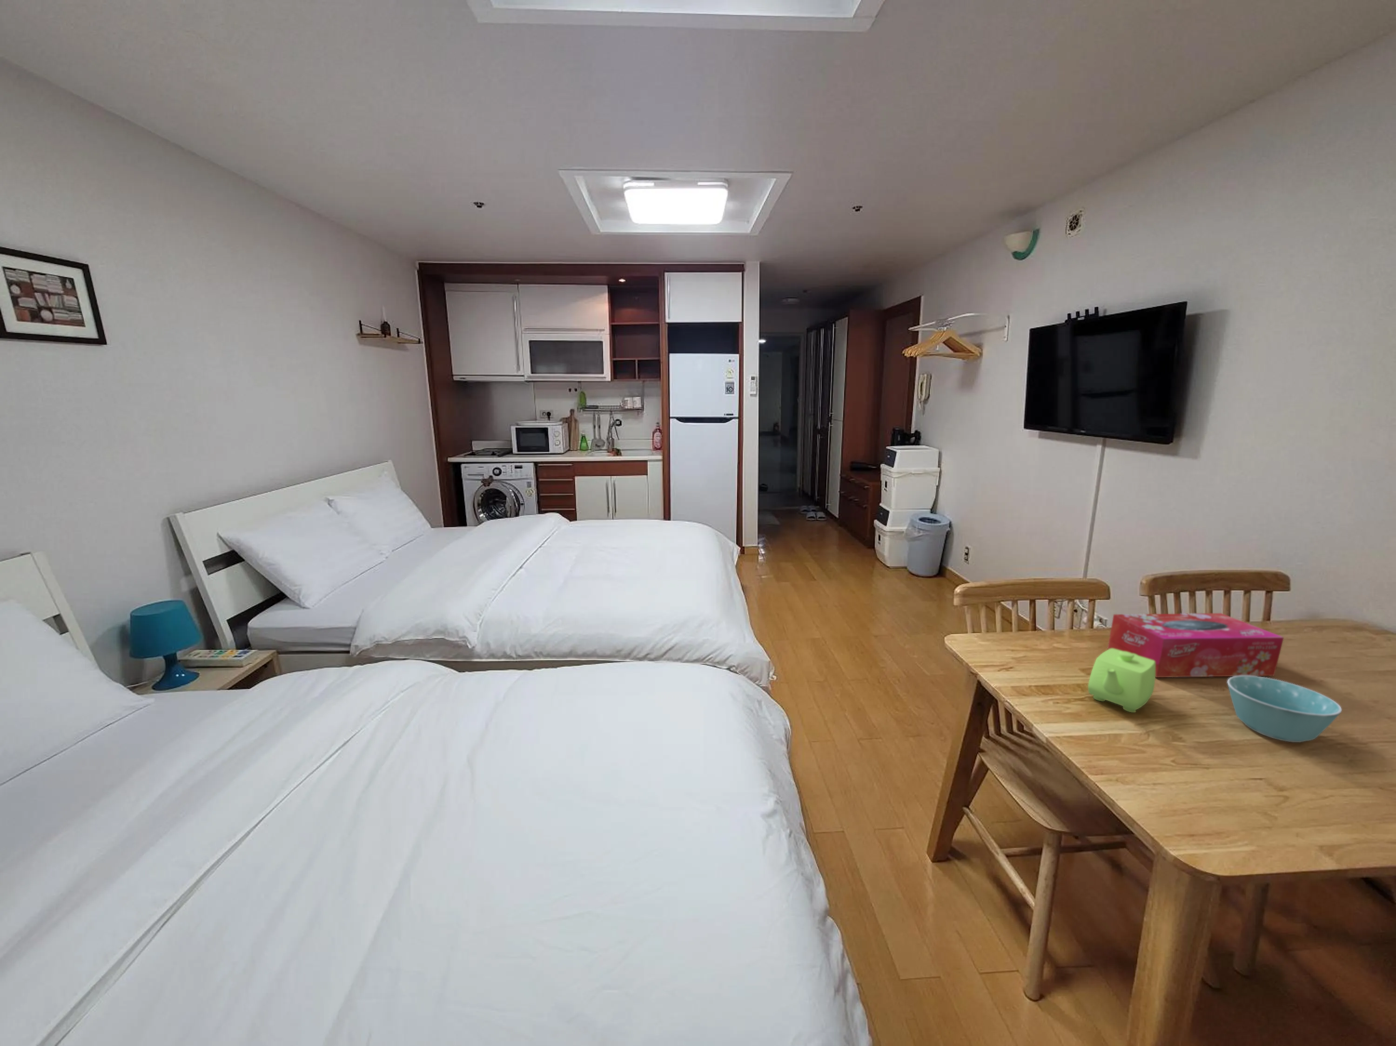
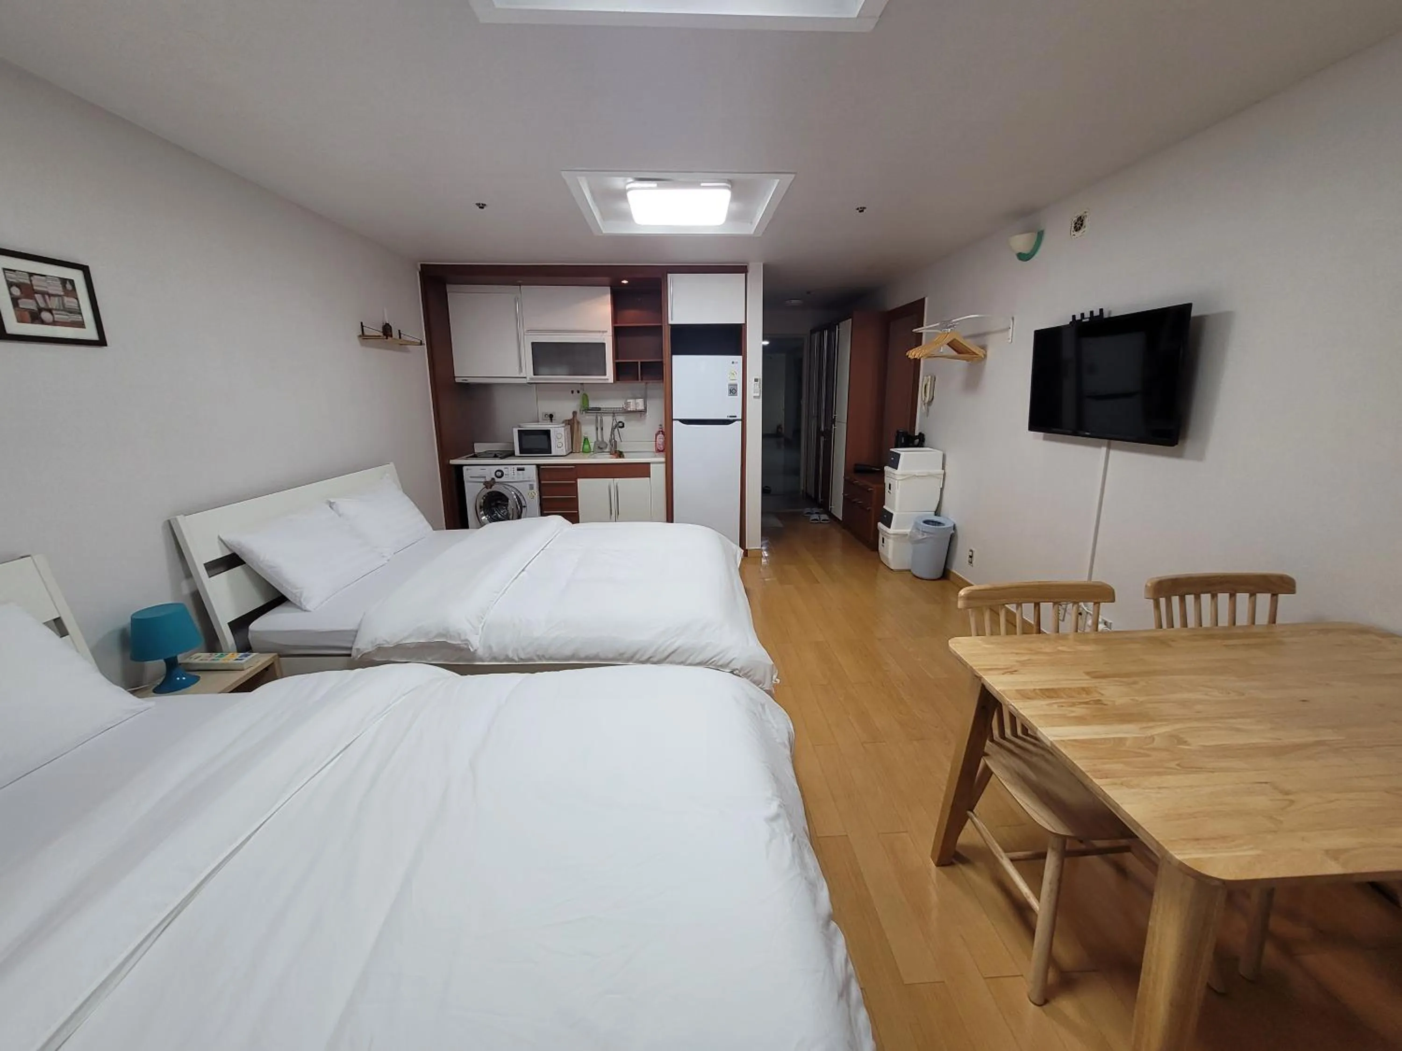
- bowl (1277, 711)
- tissue box (1189, 644)
- teapot (1120, 678)
